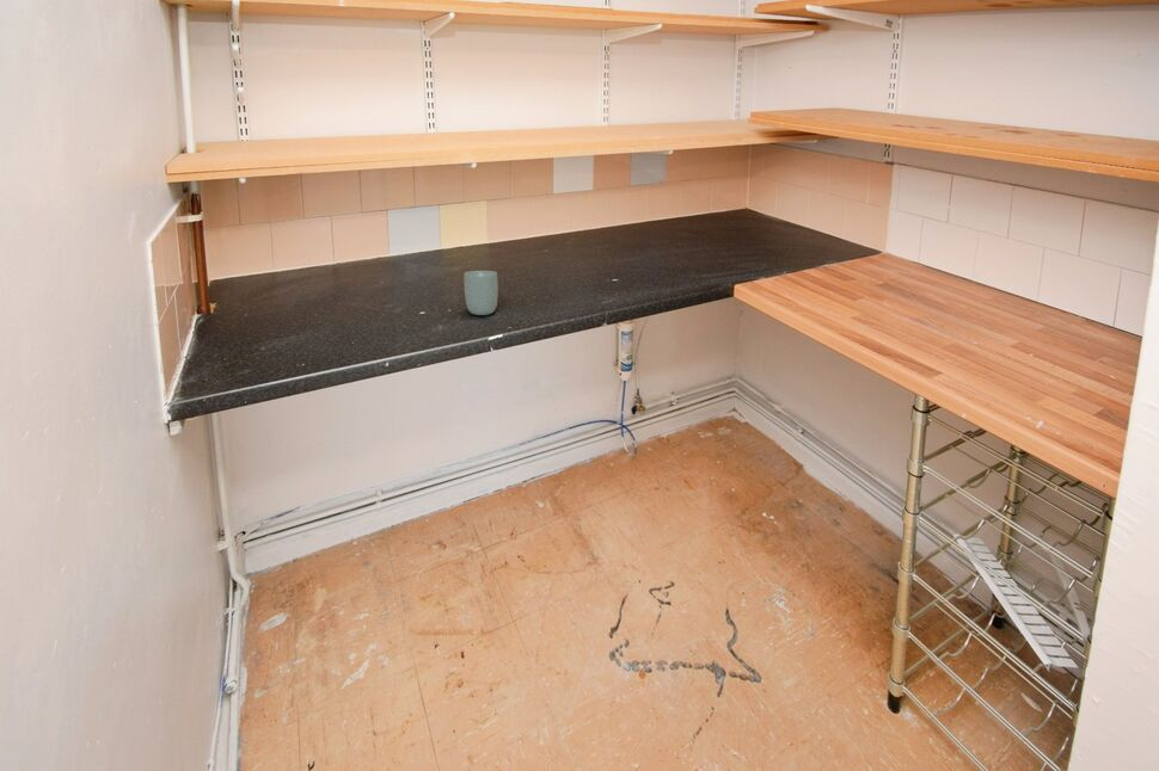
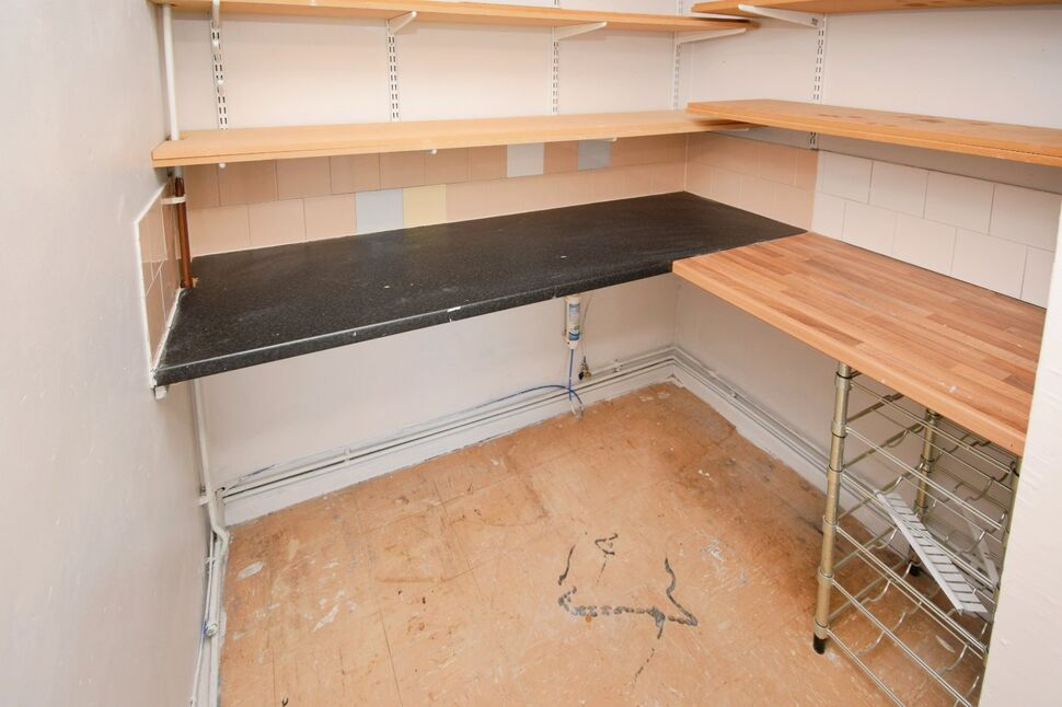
- cup (480, 292)
